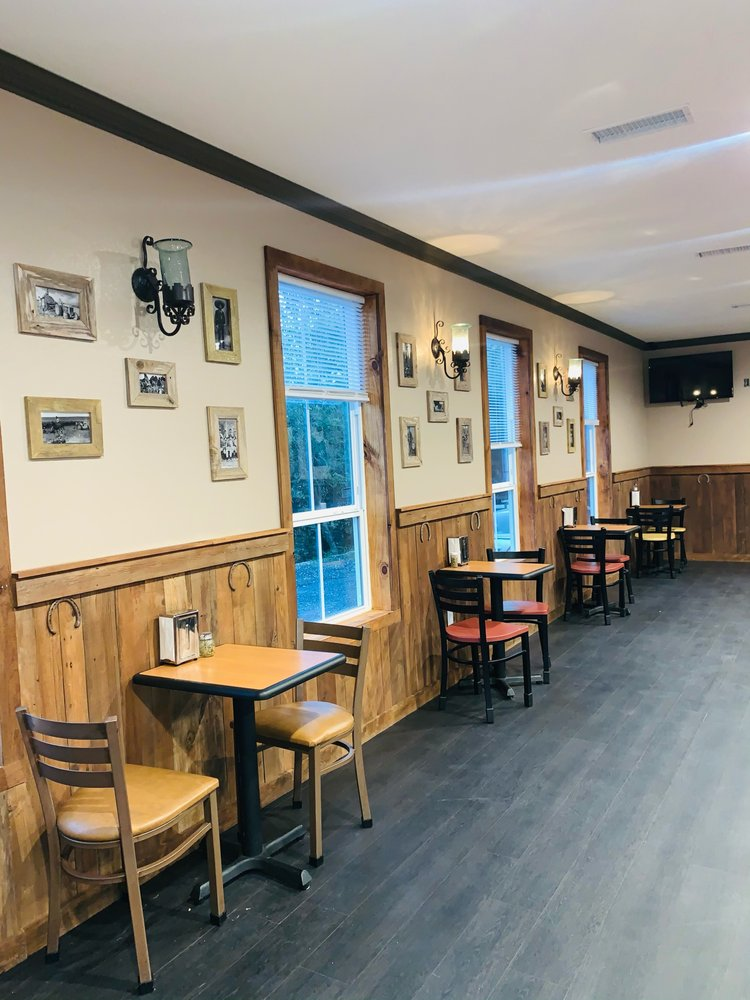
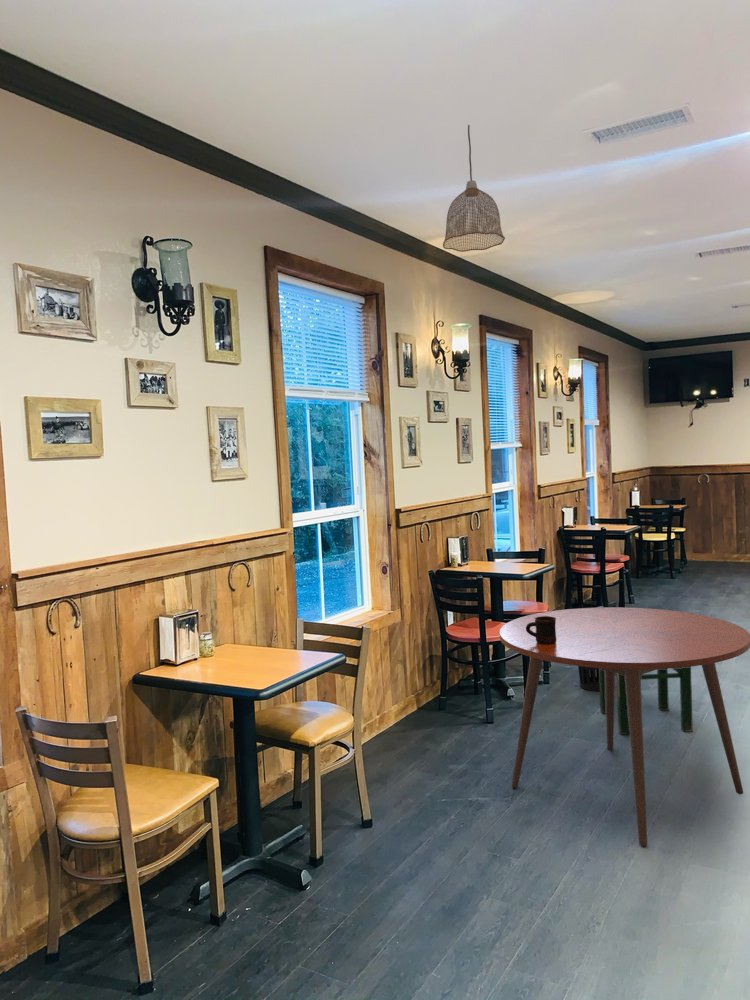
+ stool (643, 675)
+ mug (541, 629)
+ wastebasket (592, 667)
+ dining table (628, 711)
+ pendant lamp (471, 184)
